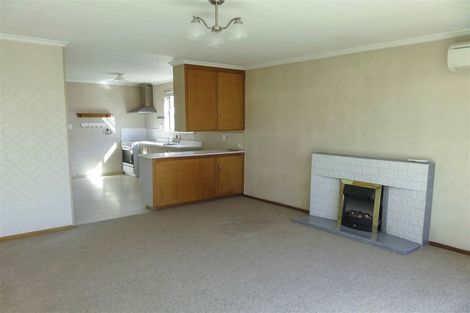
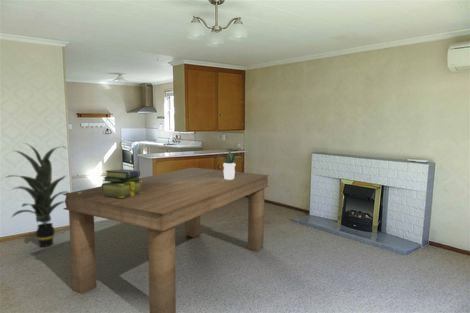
+ dining table (180, 223)
+ stack of books (122, 181)
+ indoor plant (38, 194)
+ potted plant (229, 165)
